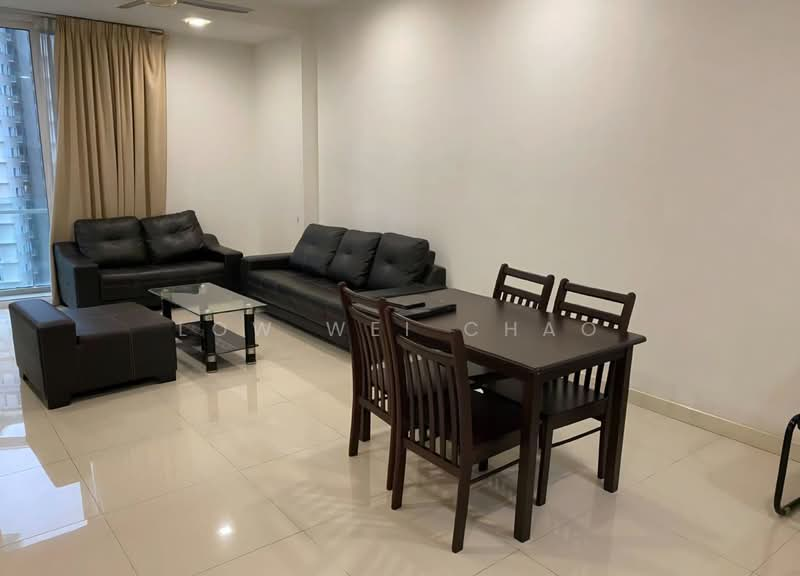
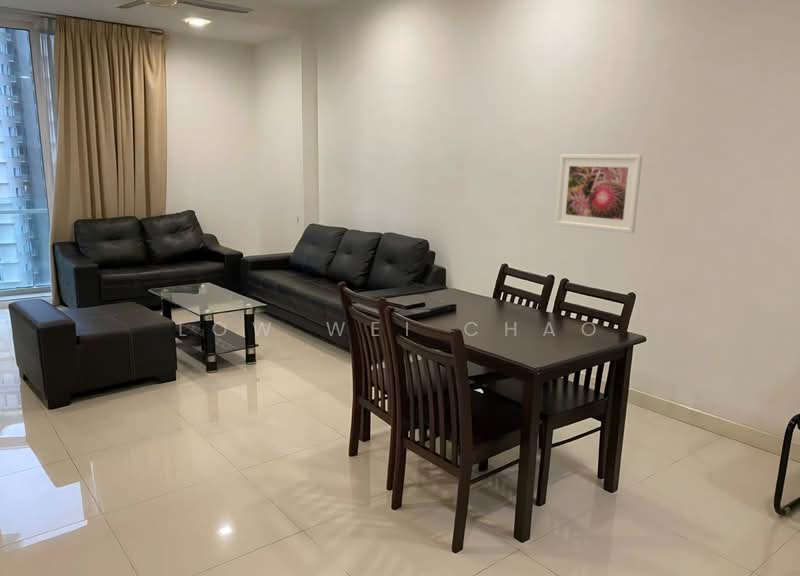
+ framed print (595, 192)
